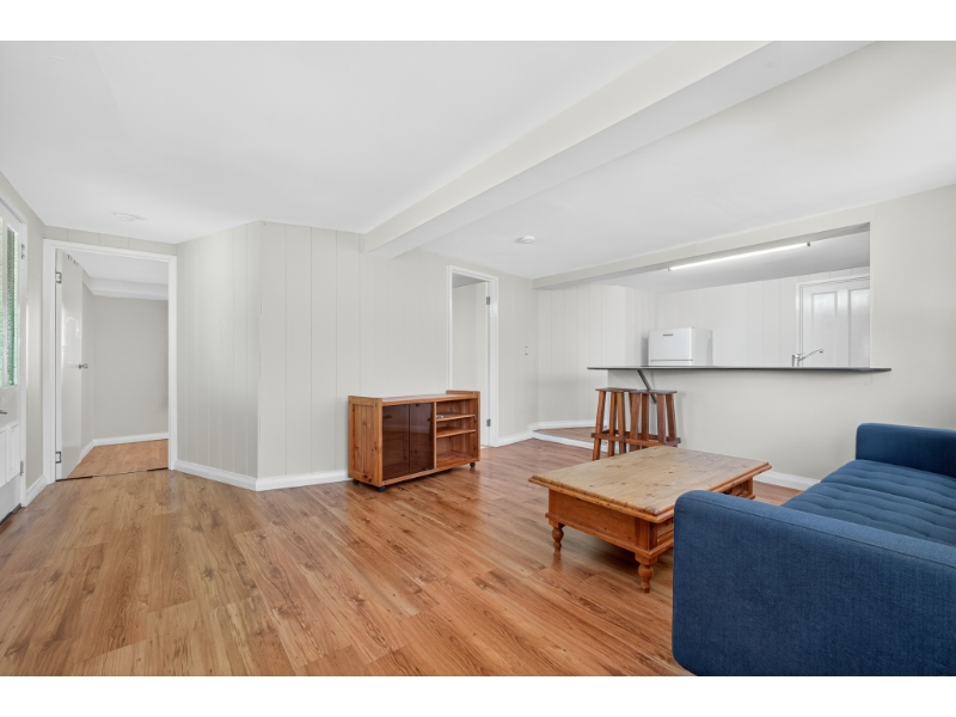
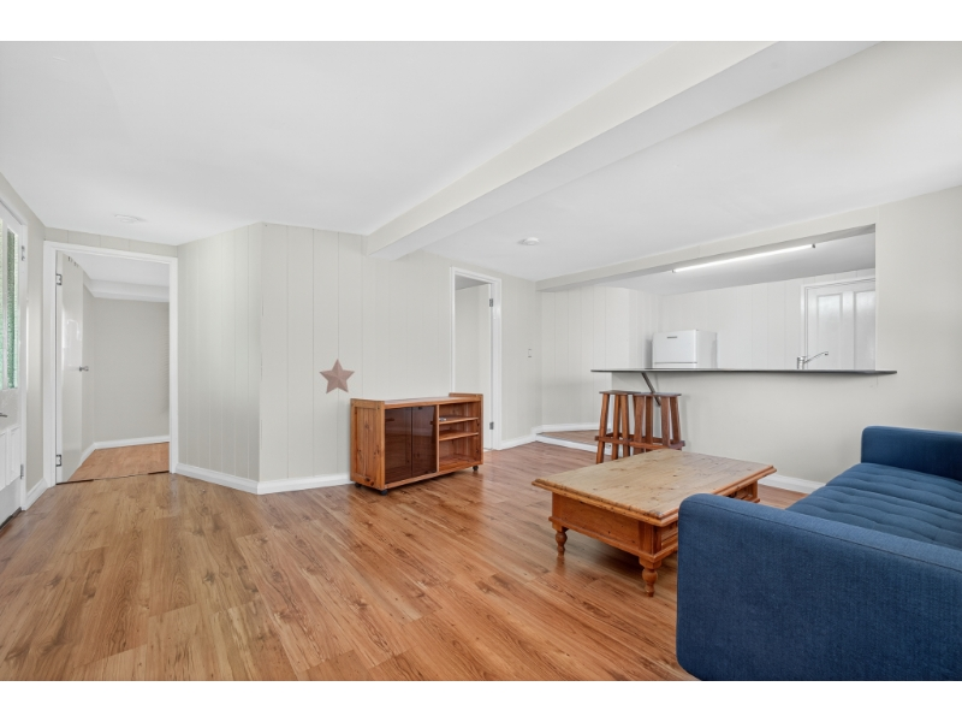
+ decorative star (337, 375)
